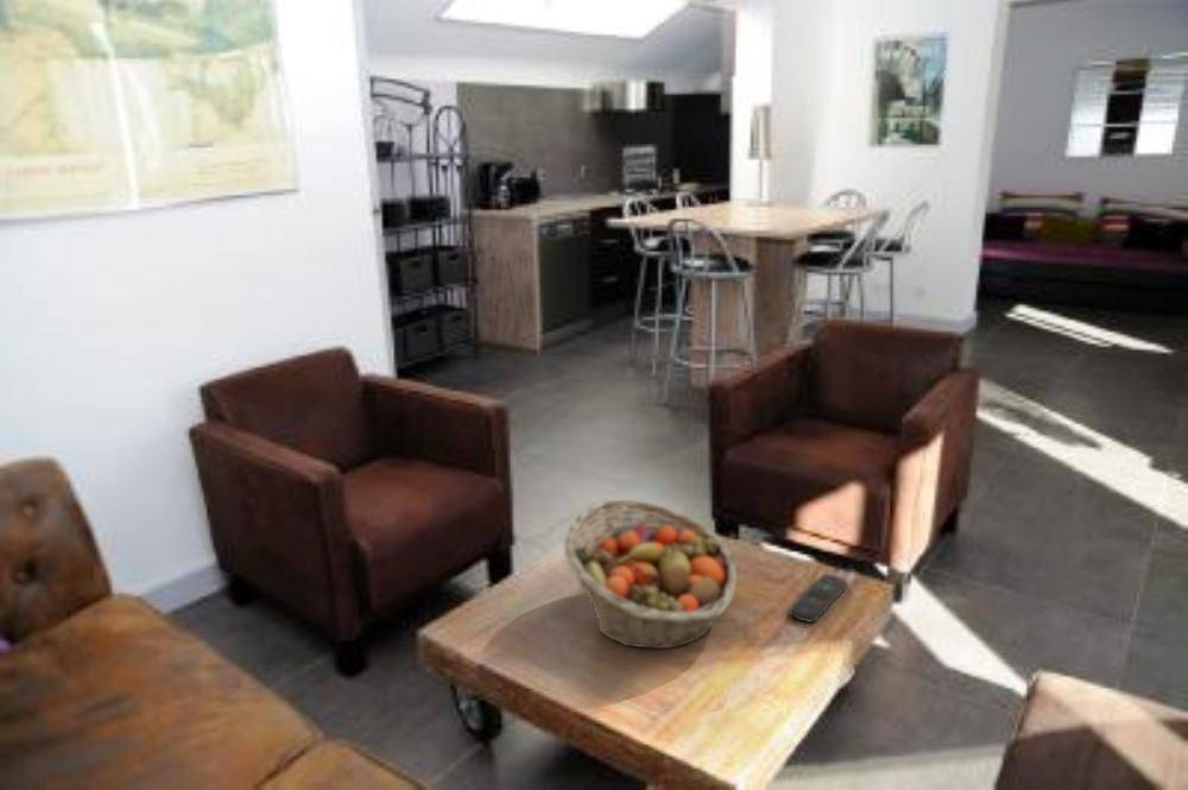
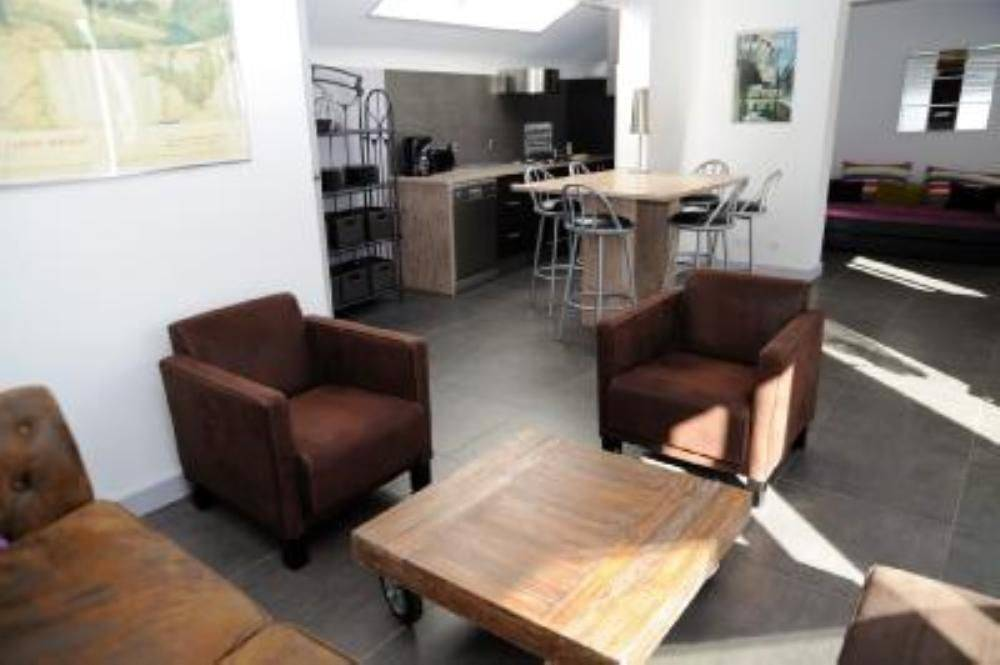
- remote control (819, 596)
- fruit basket (651, 569)
